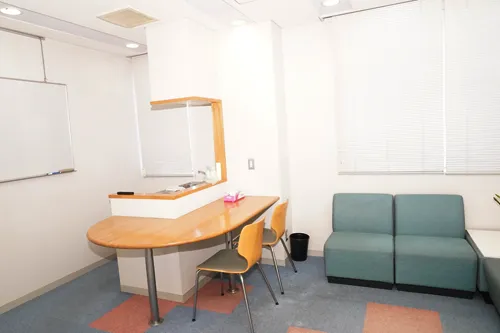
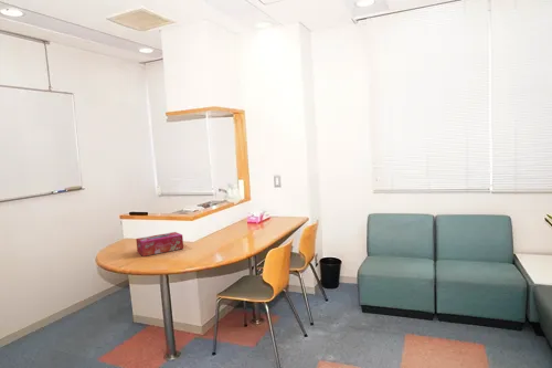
+ tissue box (159, 243)
